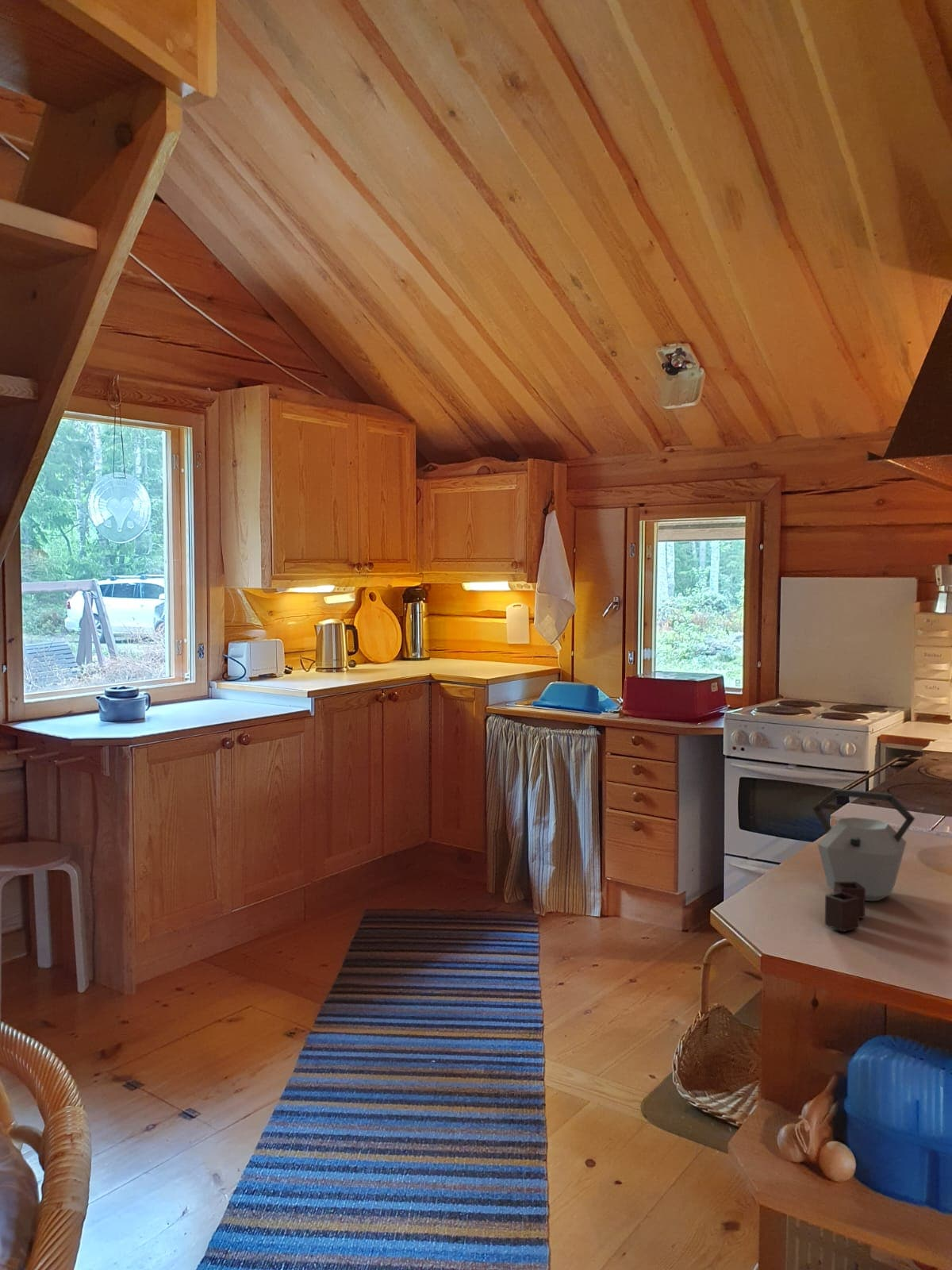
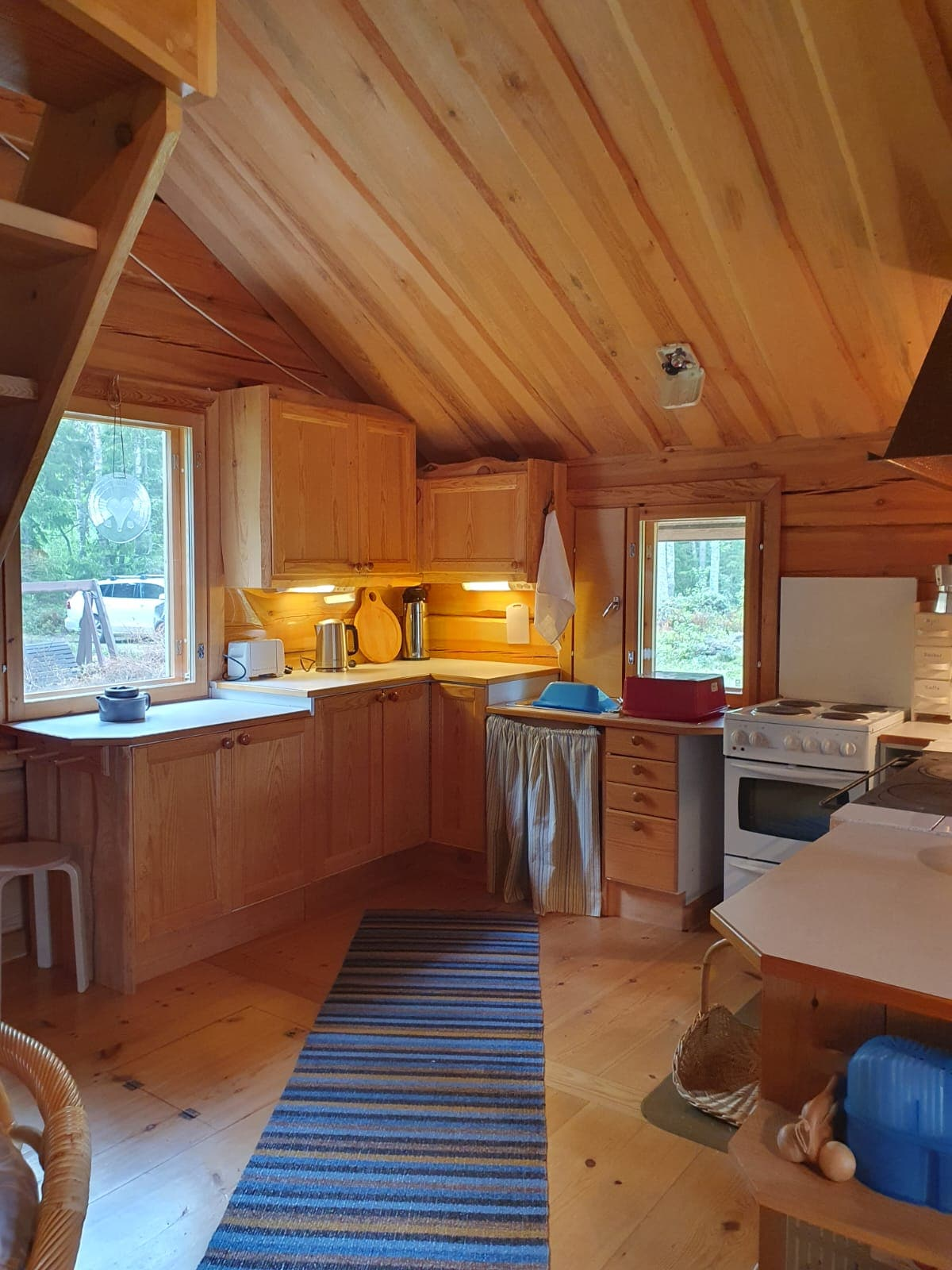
- kettle (854, 852)
